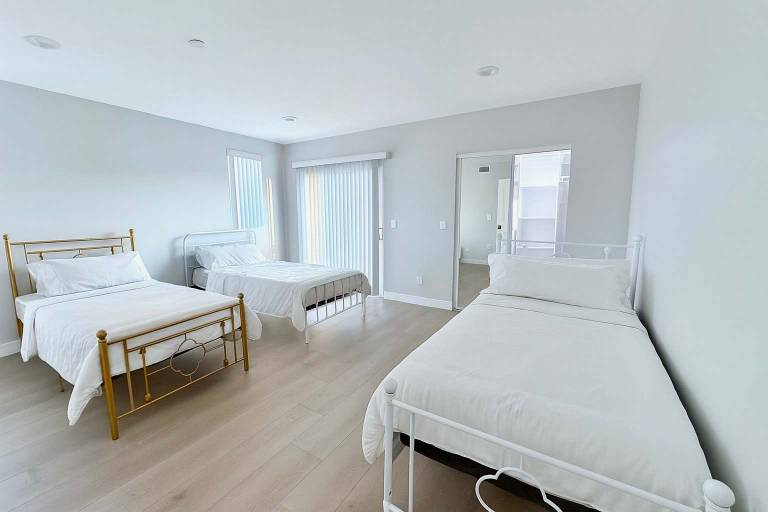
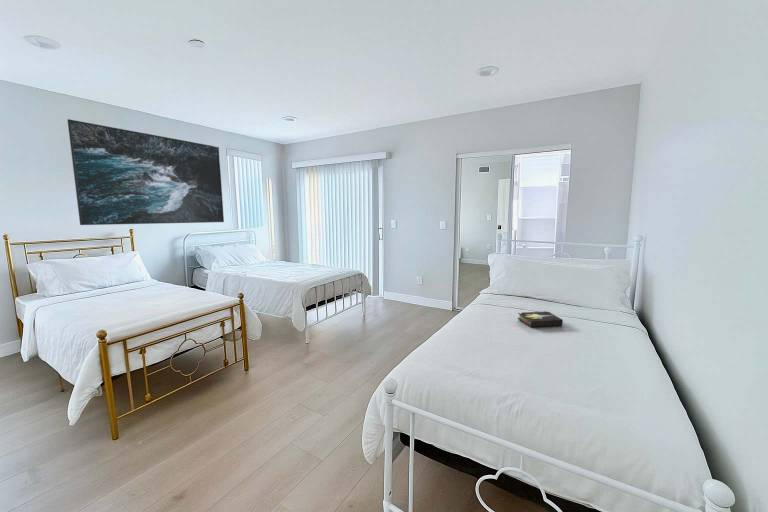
+ hardback book (539, 318)
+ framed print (159, 180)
